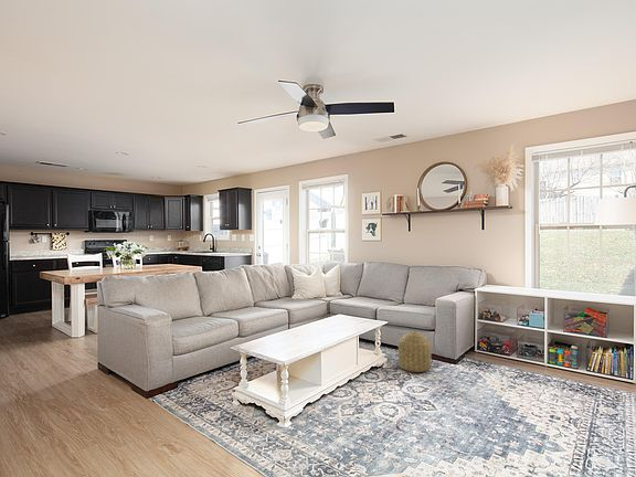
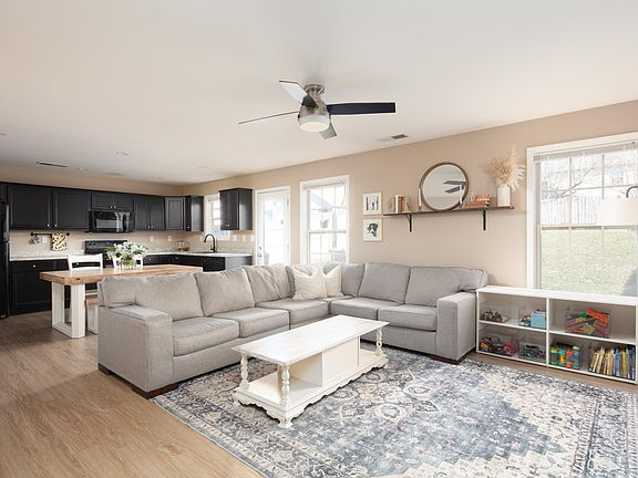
- basket (414, 349)
